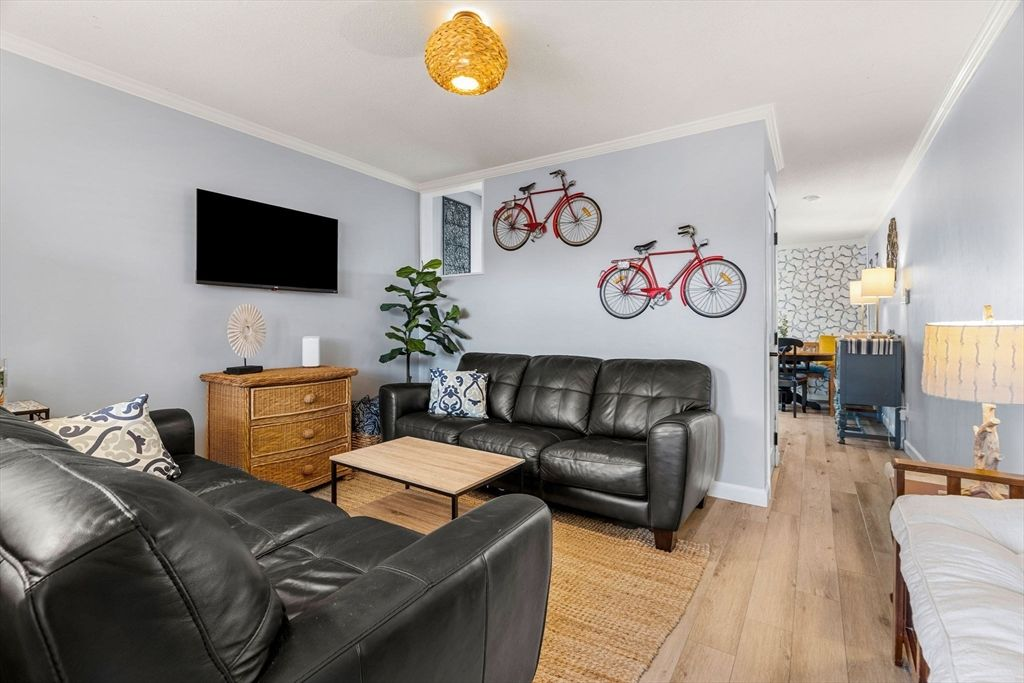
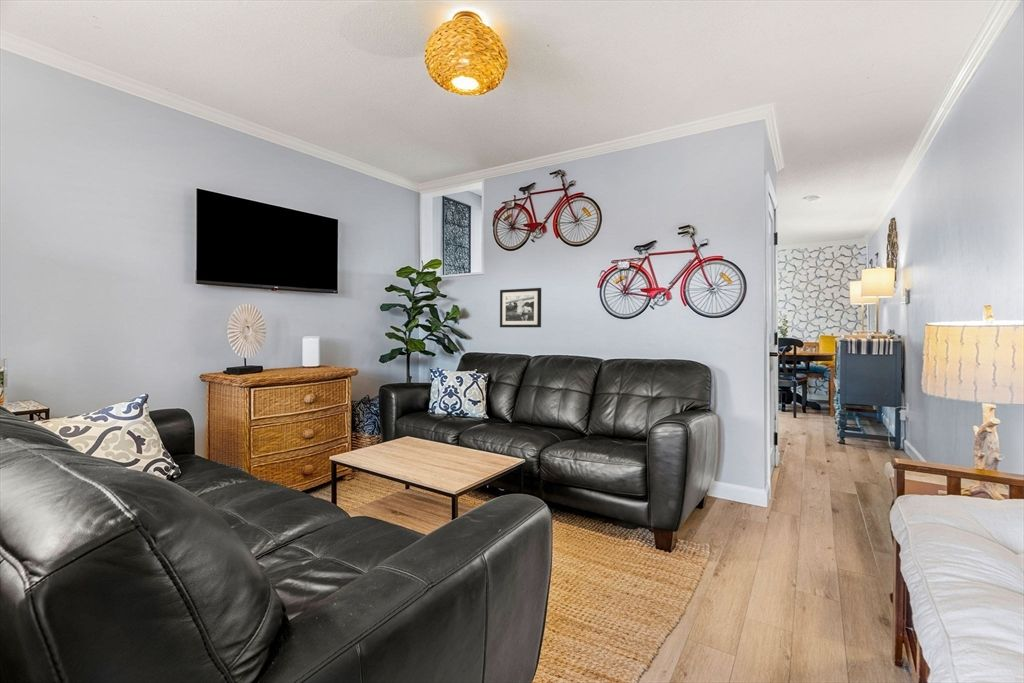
+ picture frame (520, 308)
